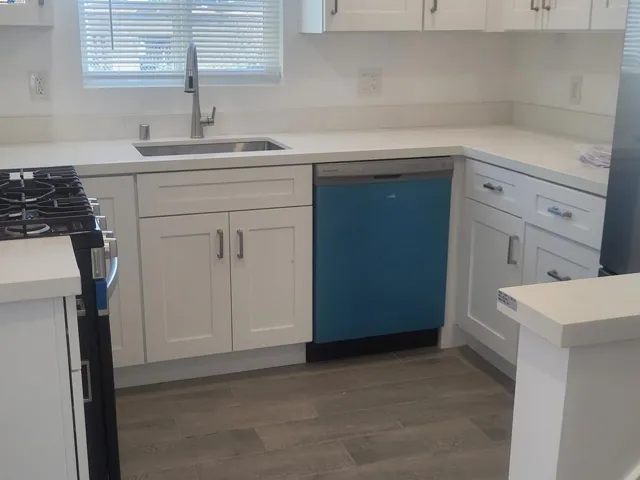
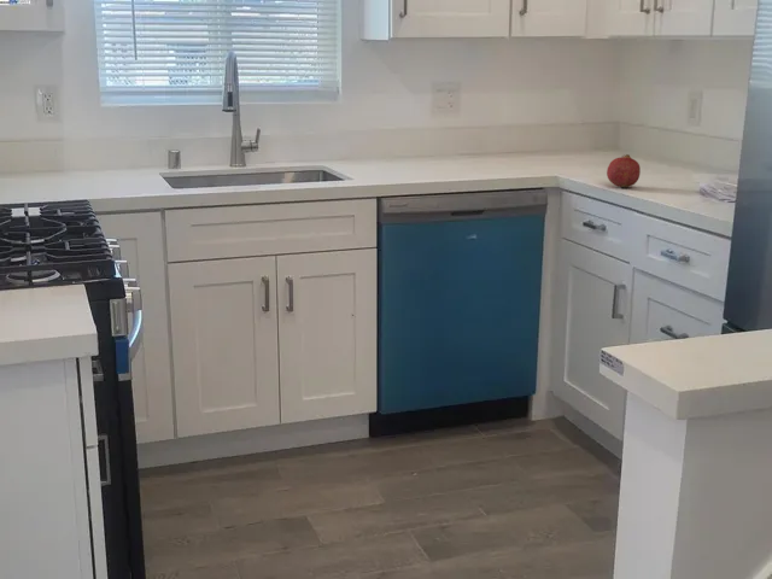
+ fruit (624, 170)
